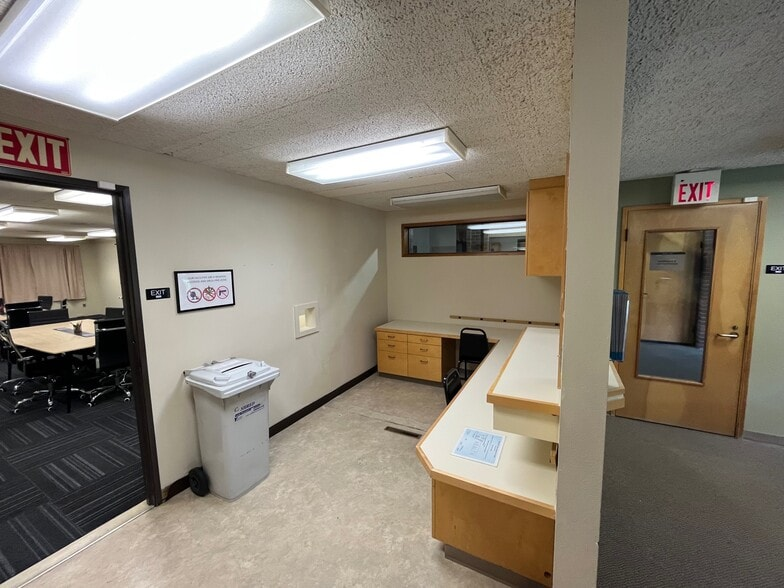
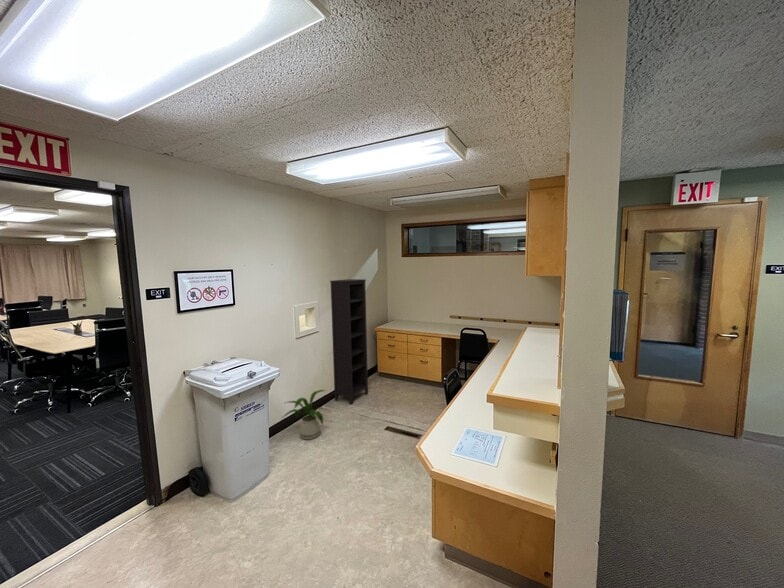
+ house plant (306, 411)
+ bookcase (350, 339)
